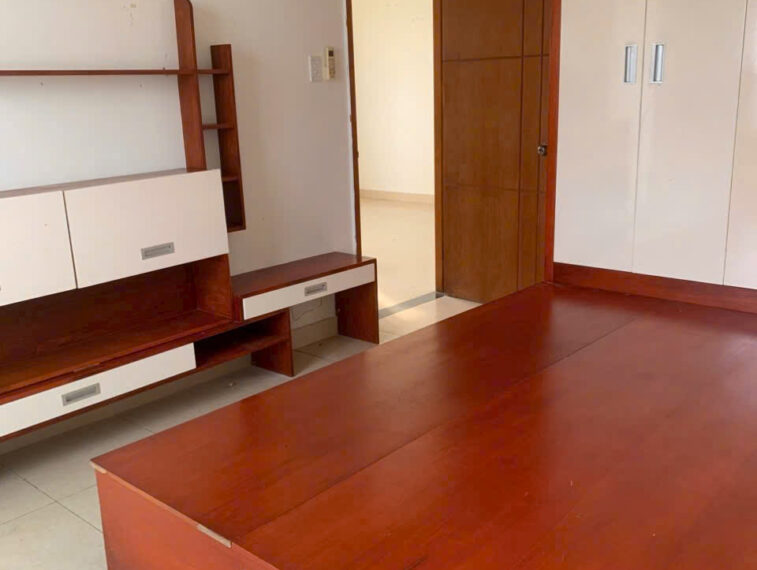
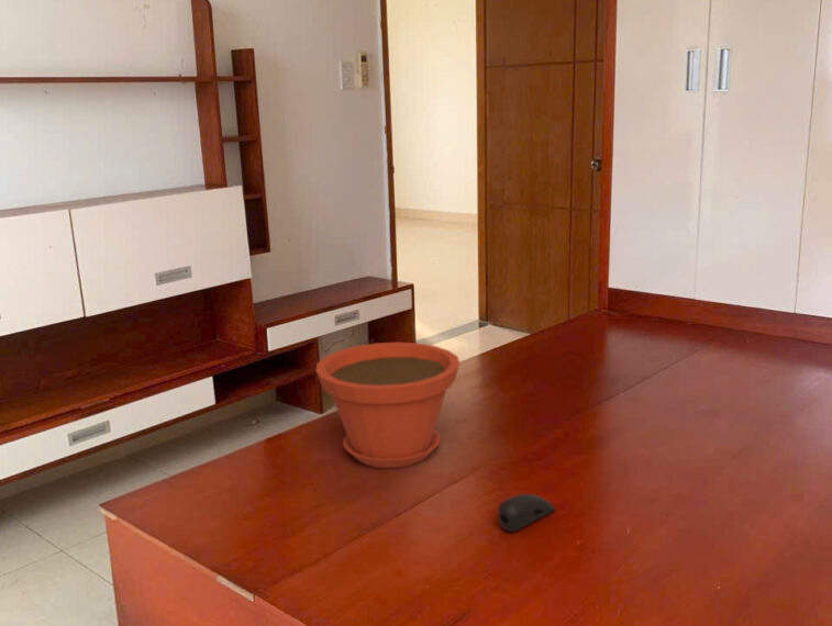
+ plant pot (389, 407)
+ computer mouse (528, 505)
